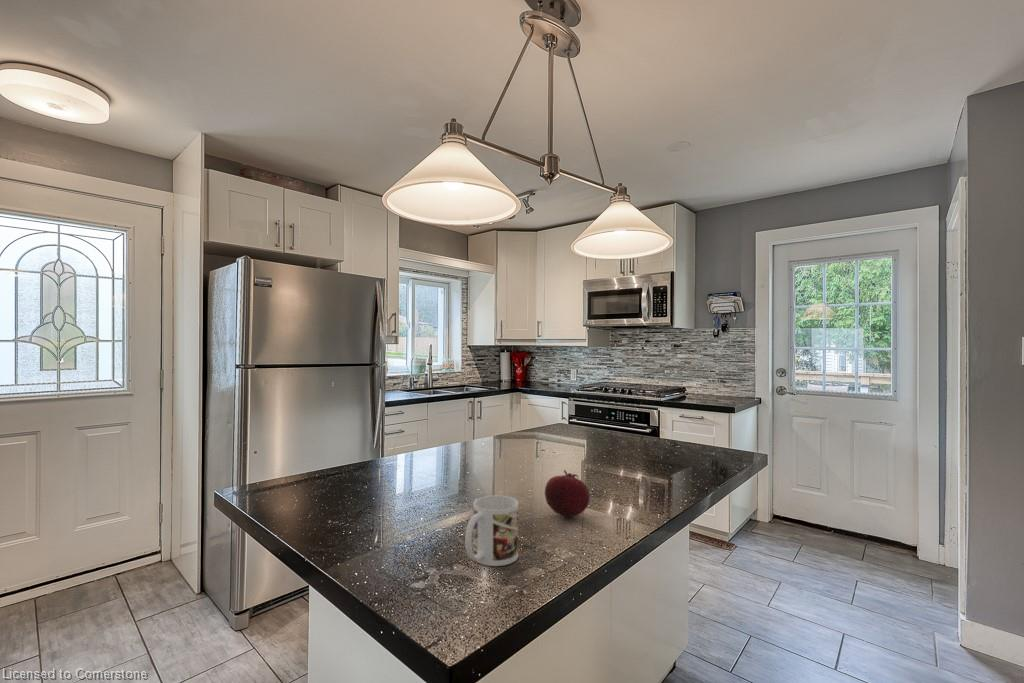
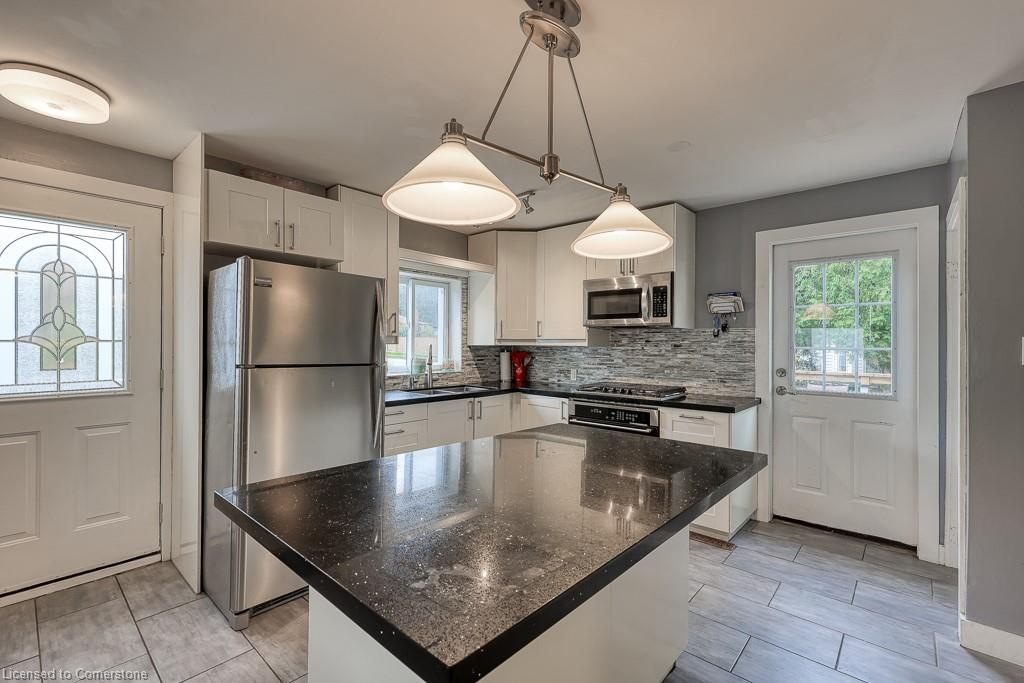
- mug (489, 532)
- fruit (567, 493)
